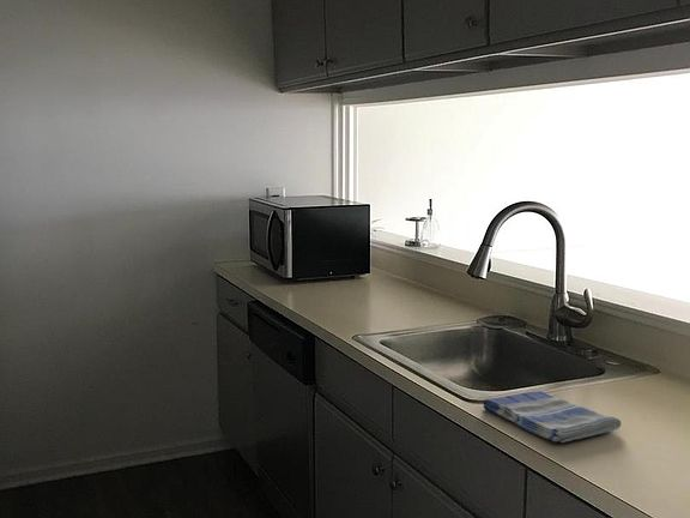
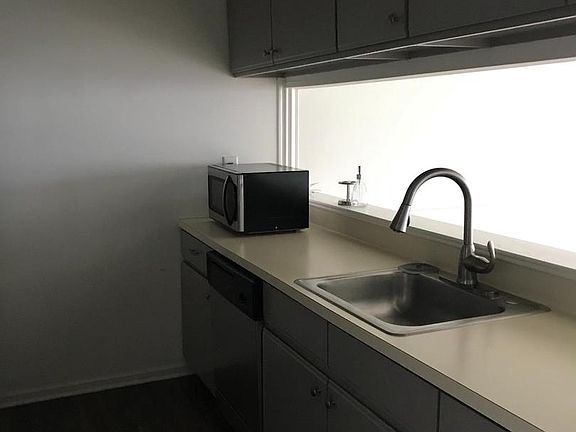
- dish towel (549, 412)
